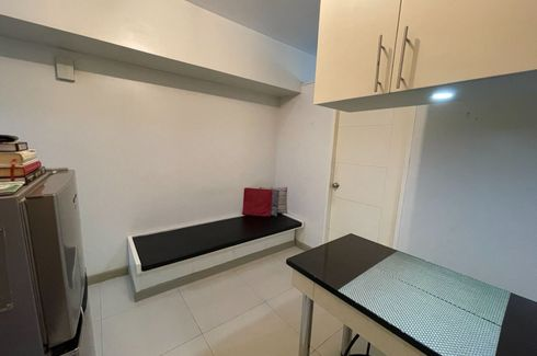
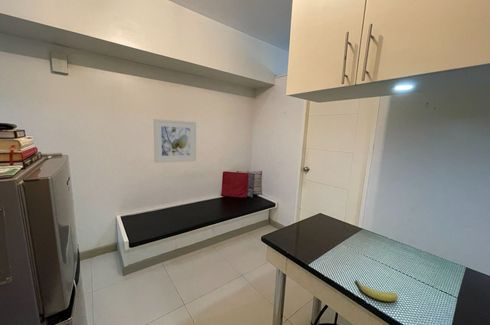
+ fruit (376, 290)
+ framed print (176, 141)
